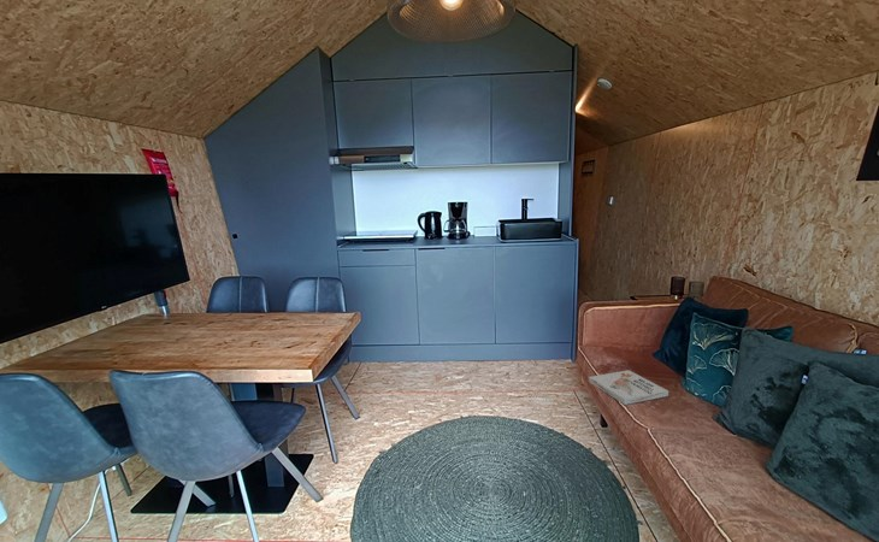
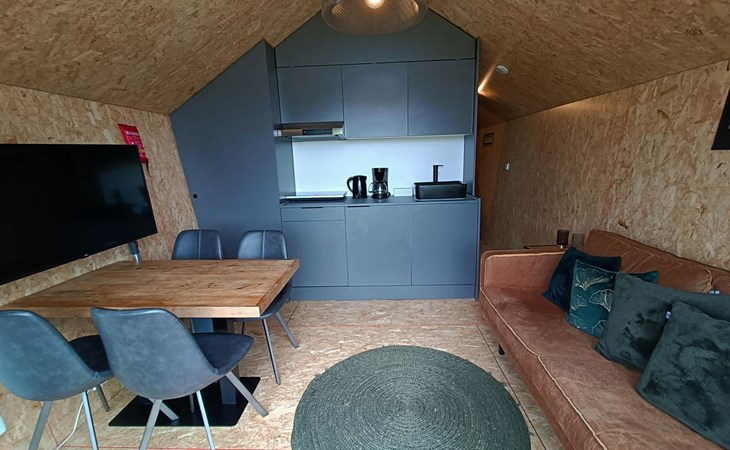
- book (626, 385)
